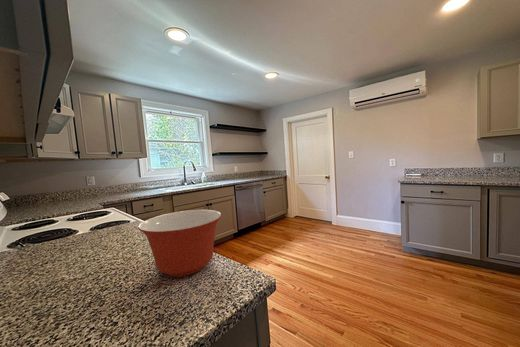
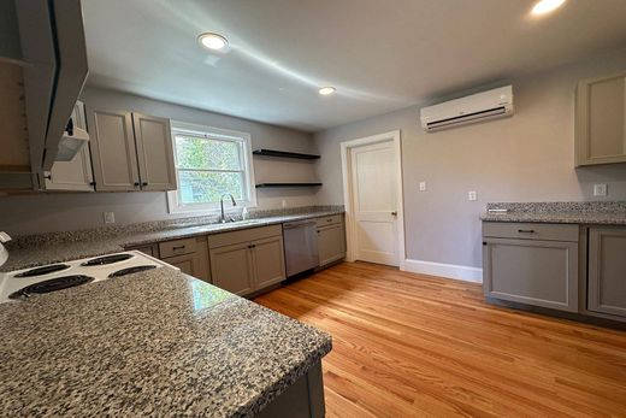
- mixing bowl (184, 242)
